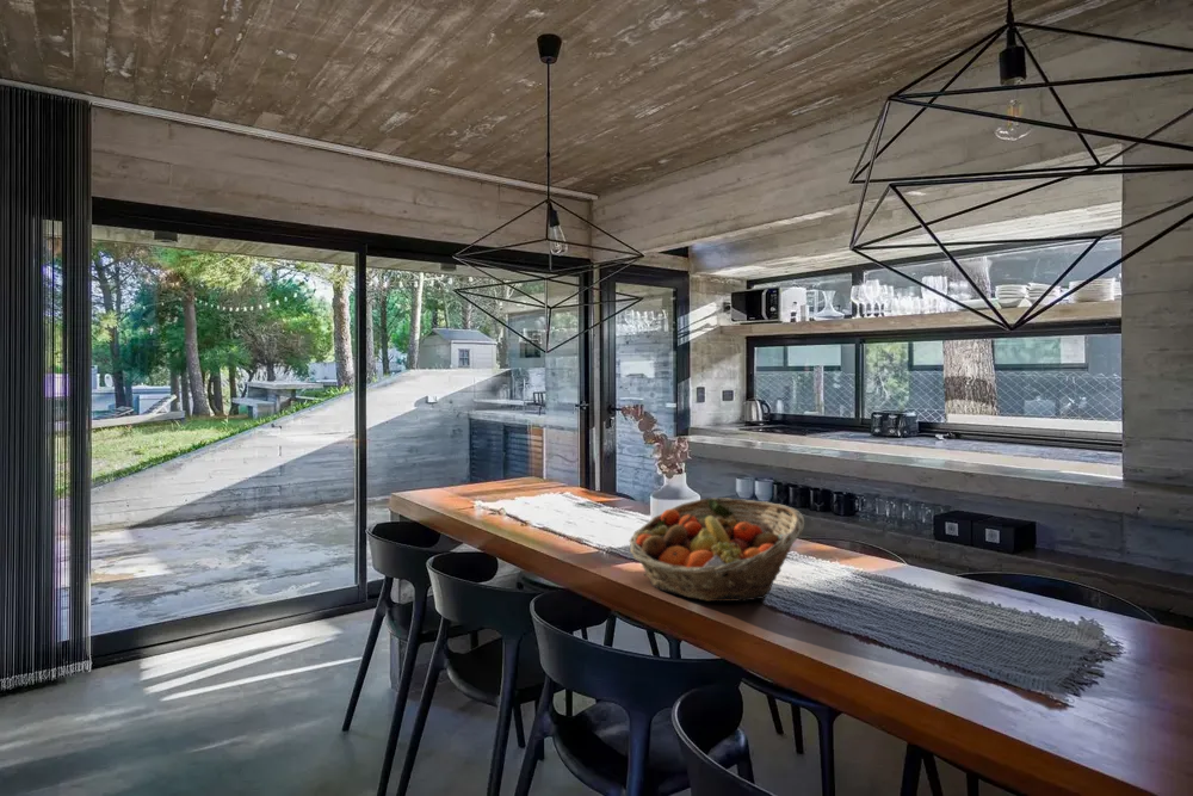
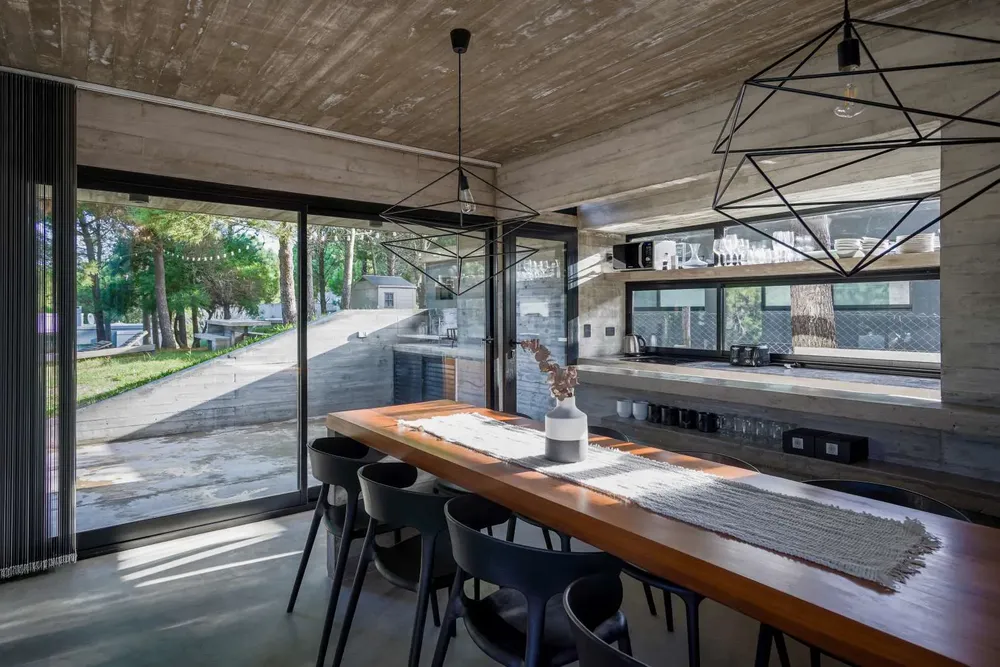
- fruit basket (713, 545)
